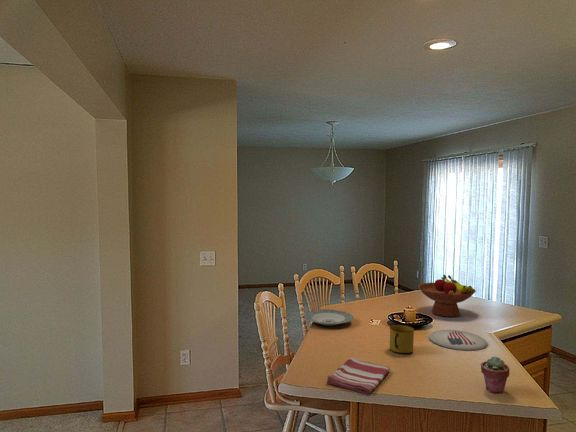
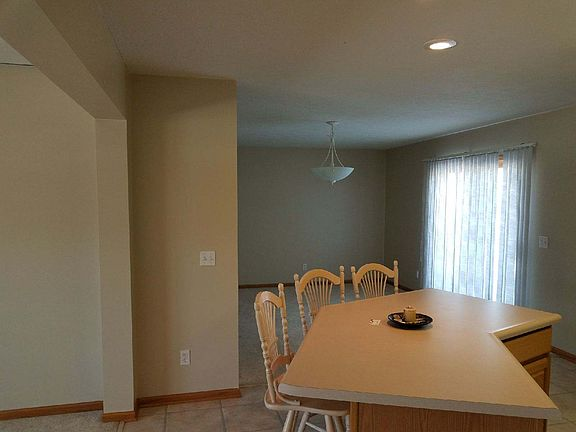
- potted succulent (495, 372)
- plate (457, 338)
- dish towel (359, 373)
- plate (328, 319)
- fruit bowl (445, 295)
- mug (400, 339)
